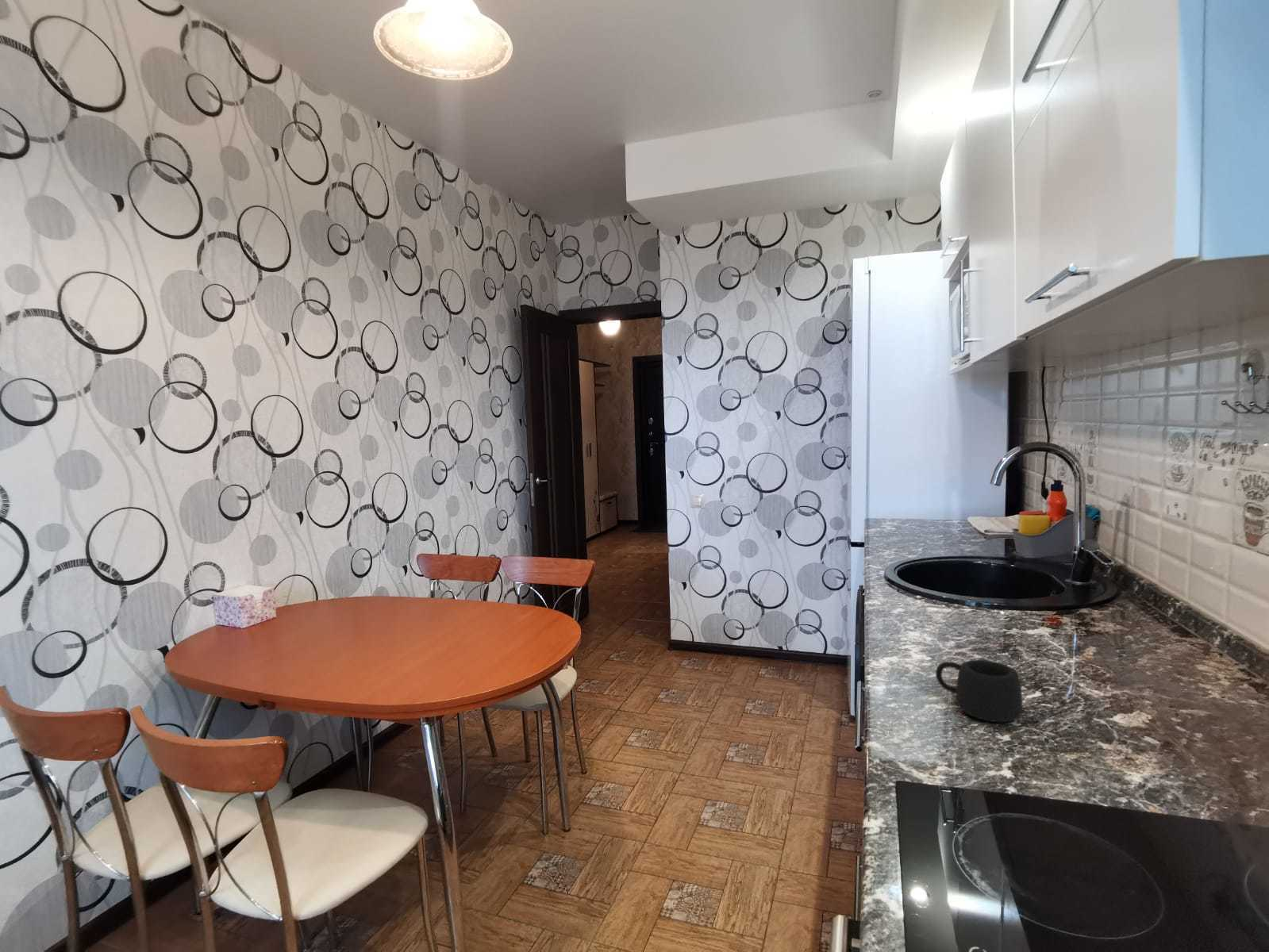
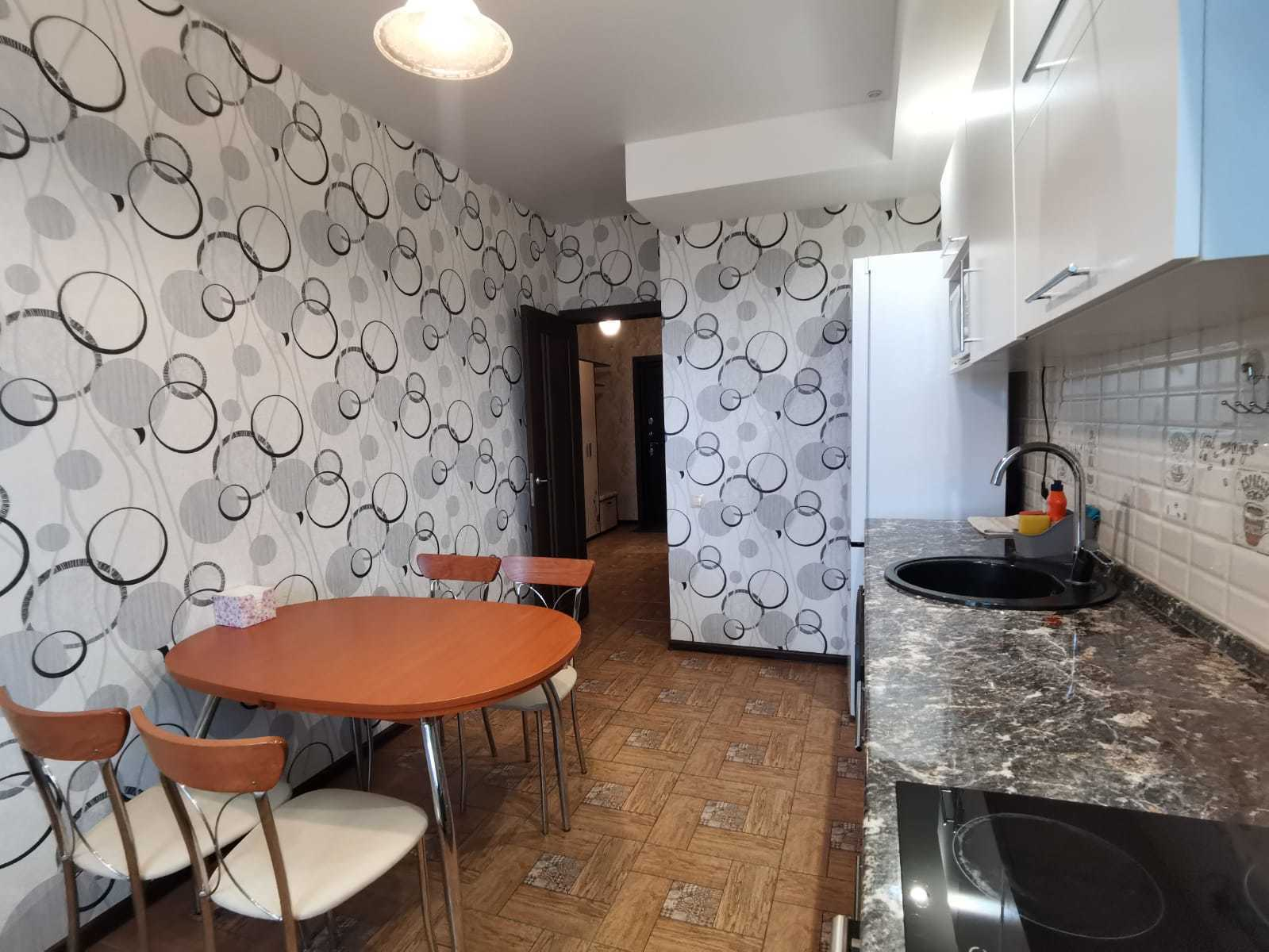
- mug (977, 687)
